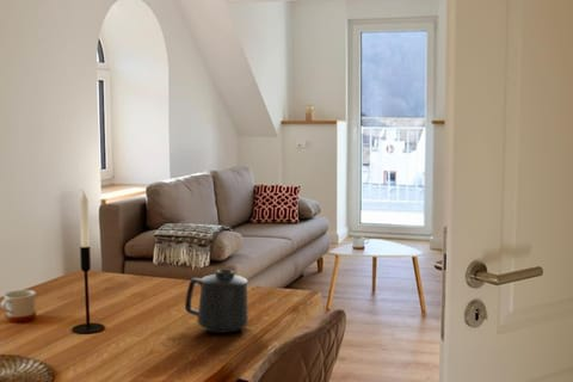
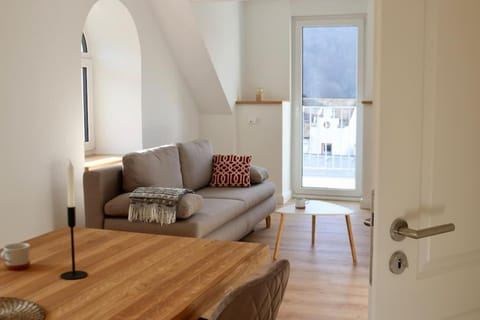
- mug (216, 300)
